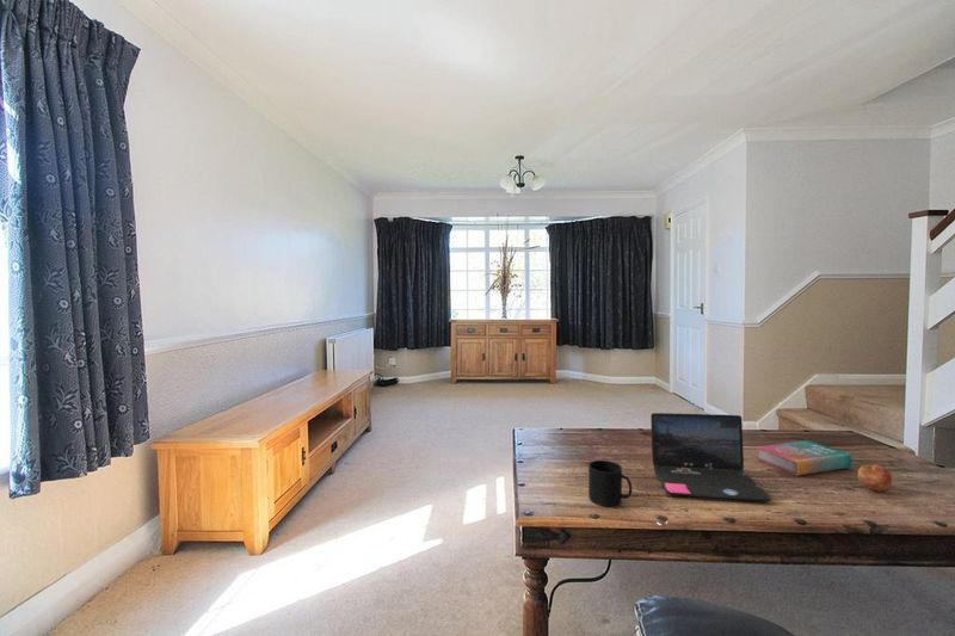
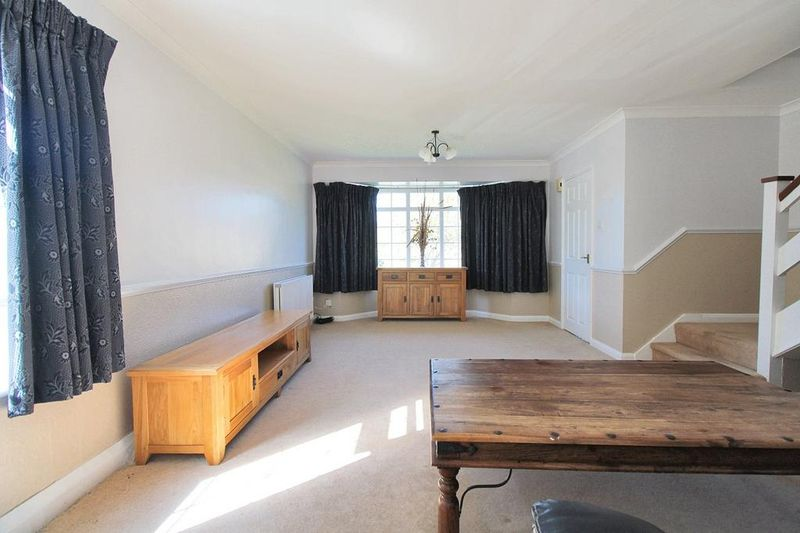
- book (802, 457)
- mug (609, 484)
- apple (874, 477)
- laptop (706, 453)
